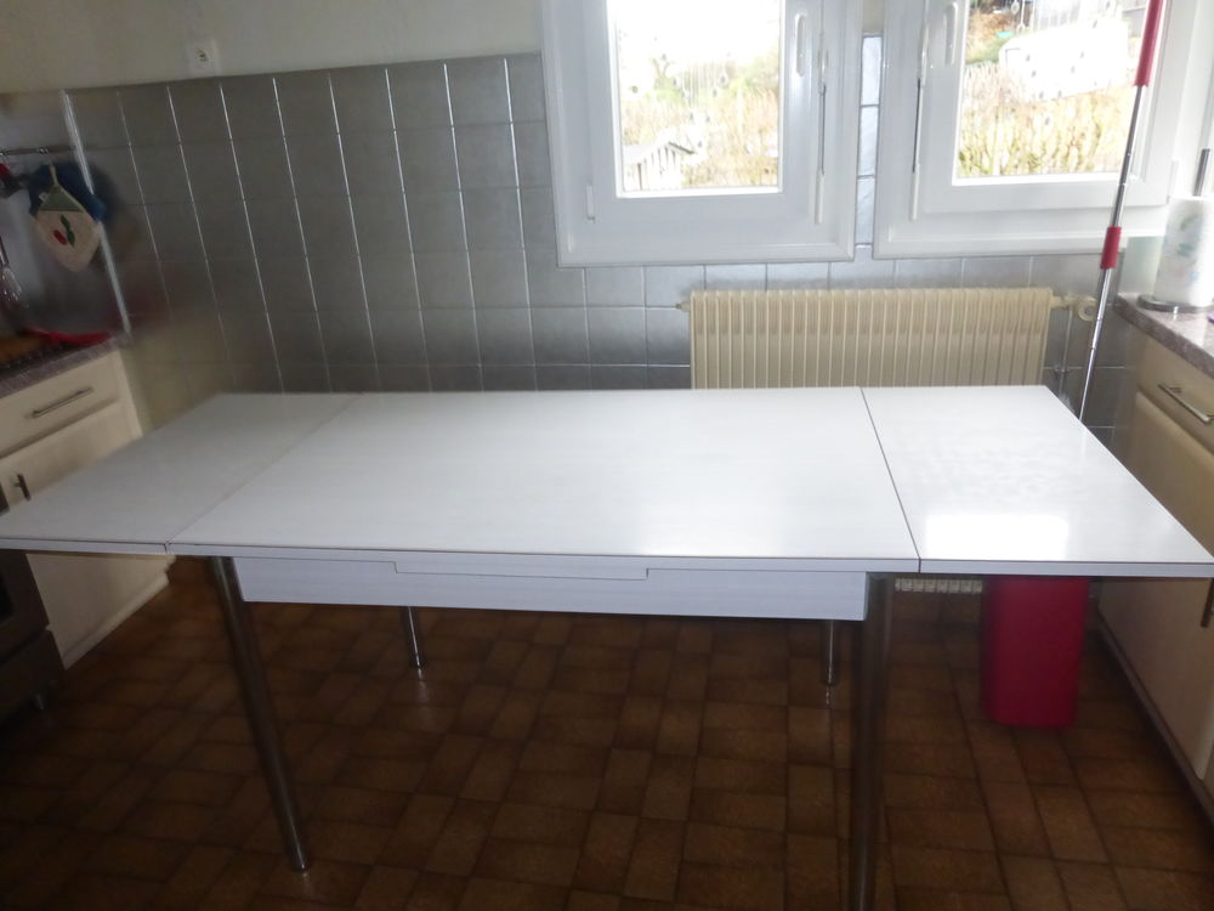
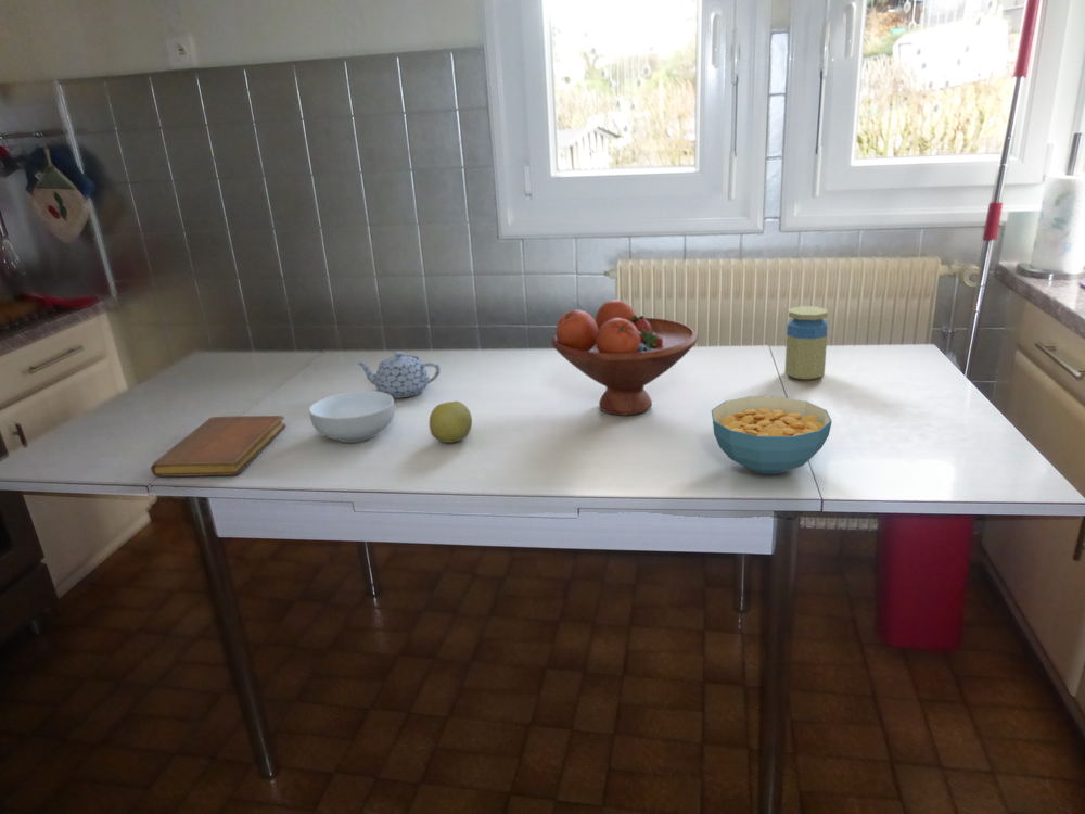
+ teapot (398, 372)
+ jar (806, 343)
+ cereal bowl (354, 419)
+ apple (450, 420)
+ notebook (222, 443)
+ cereal bowl (768, 442)
+ fruit bowl (624, 357)
